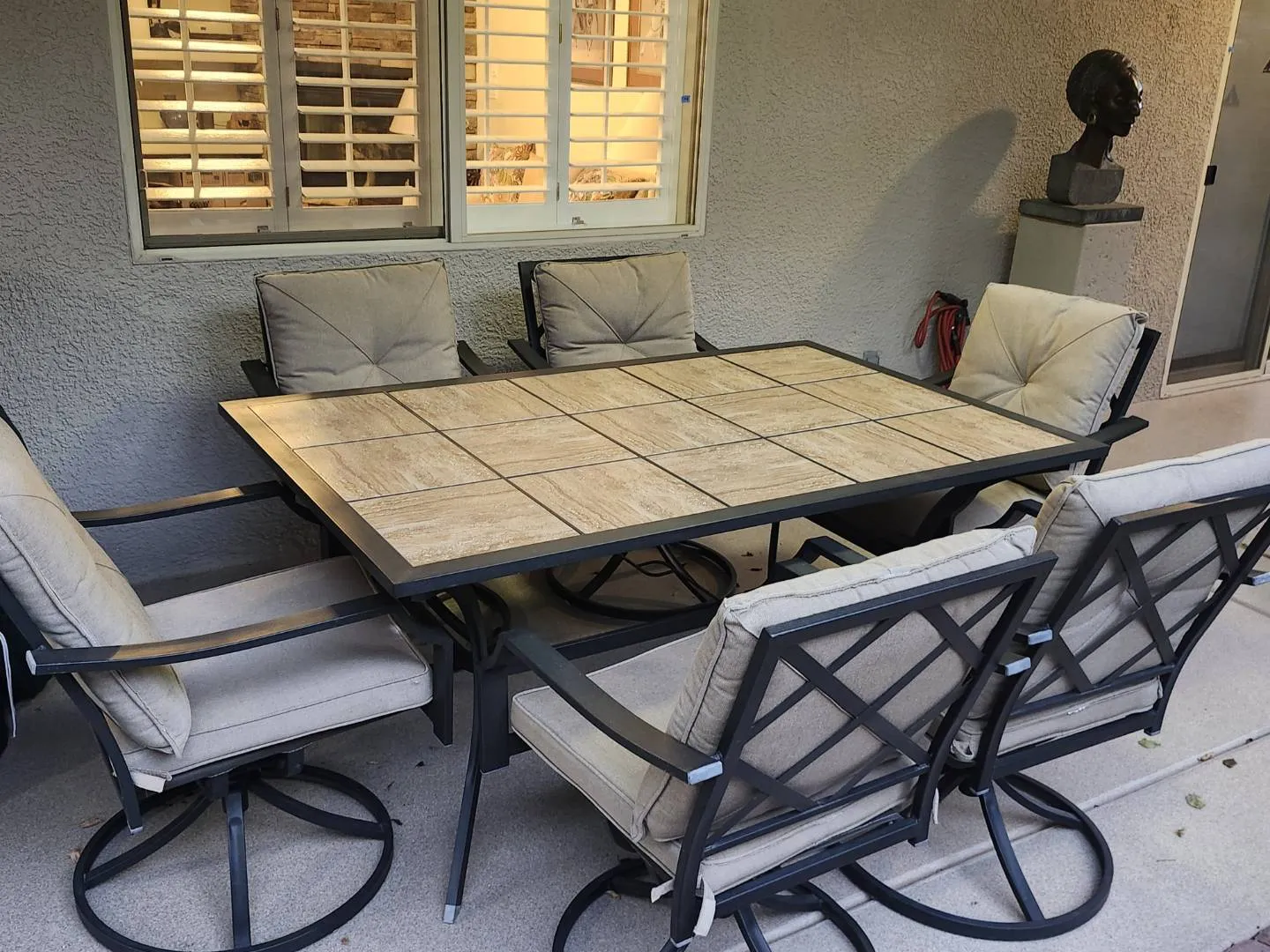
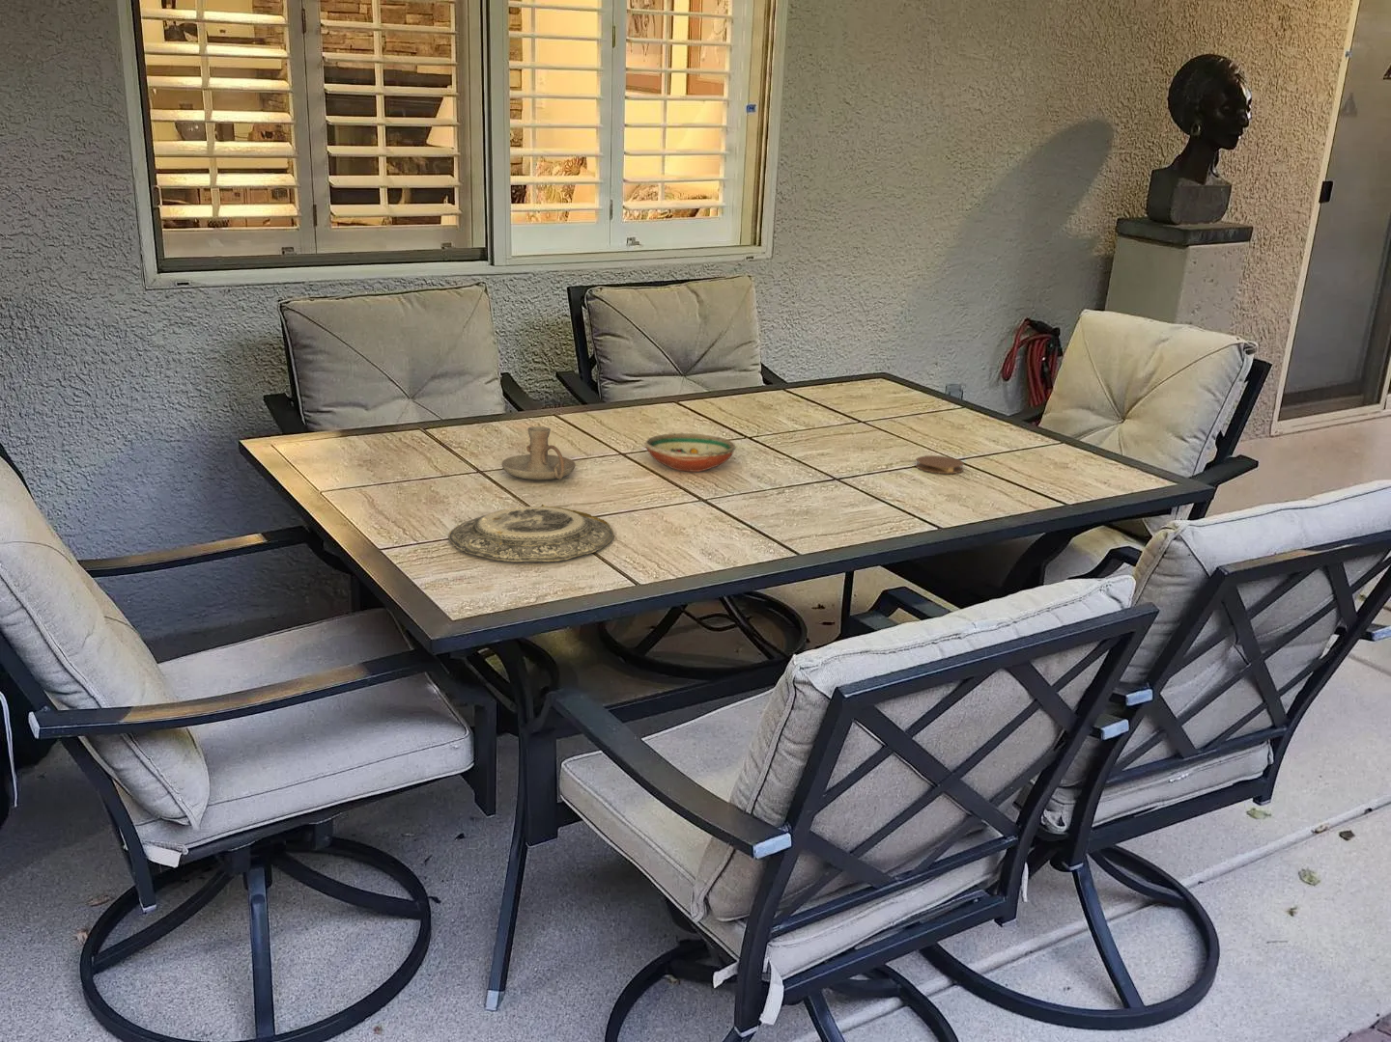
+ plate (531, 526)
+ coaster (939, 464)
+ decorative bowl (690, 454)
+ candle holder (542, 453)
